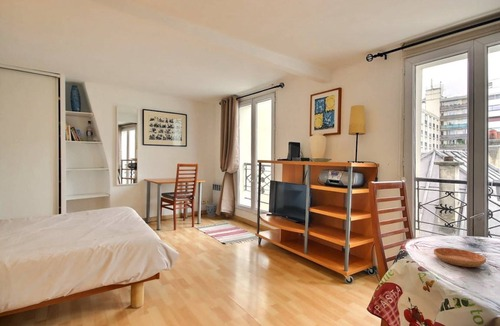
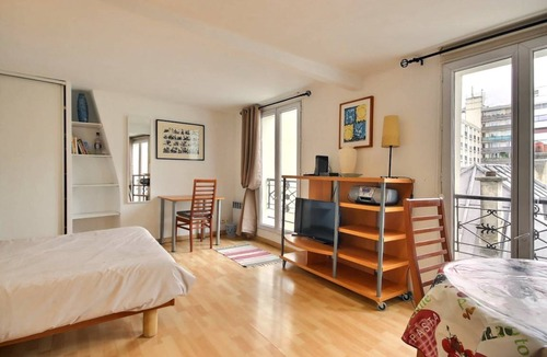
- saucer (458, 257)
